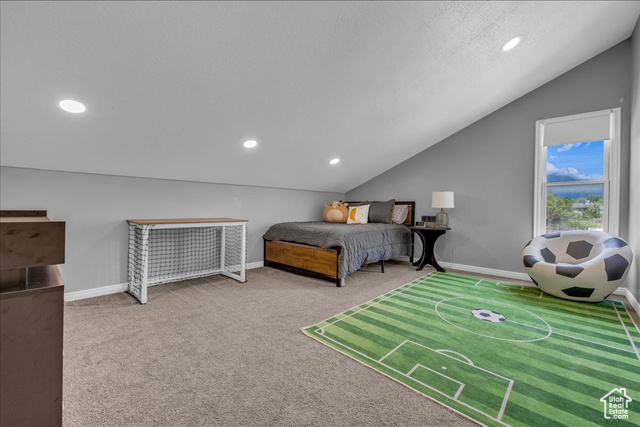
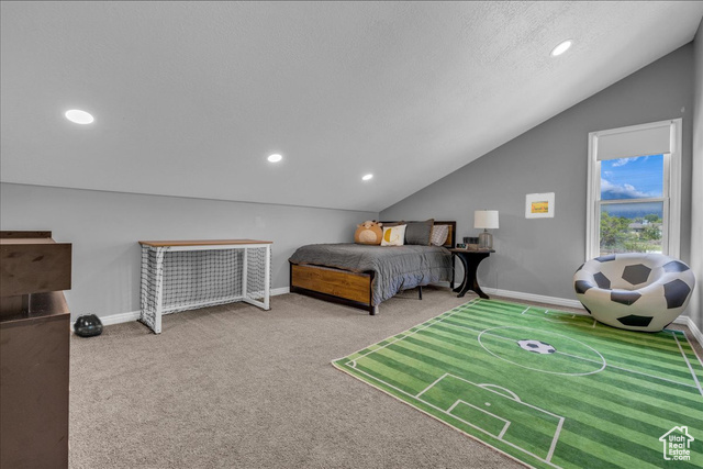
+ speaker (89, 324)
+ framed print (539, 205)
